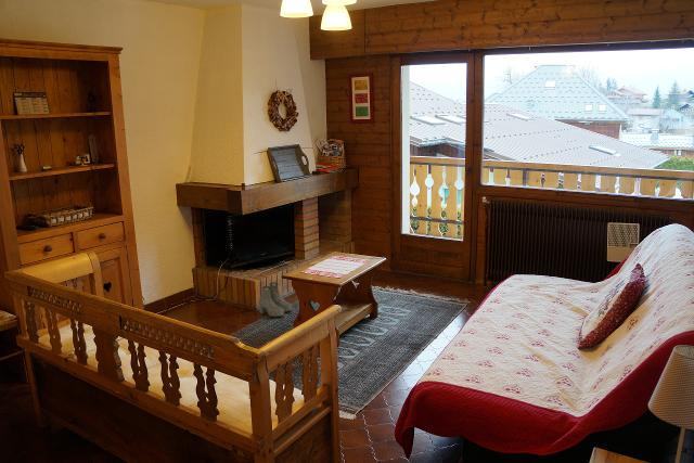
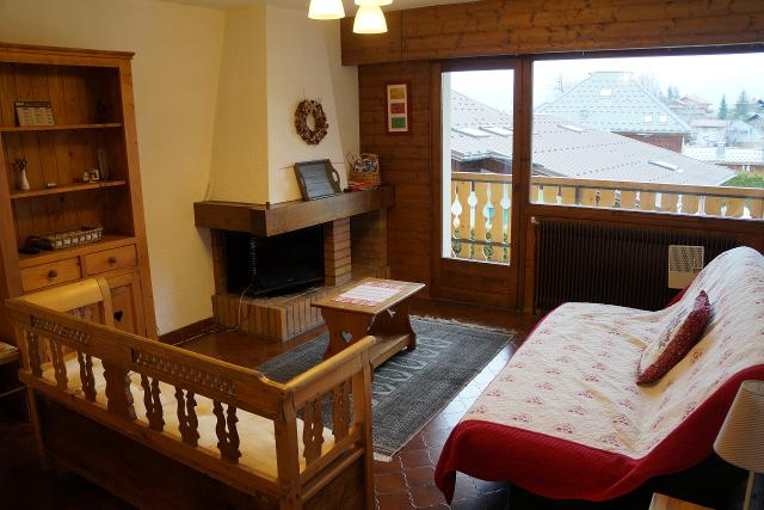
- boots (274, 298)
